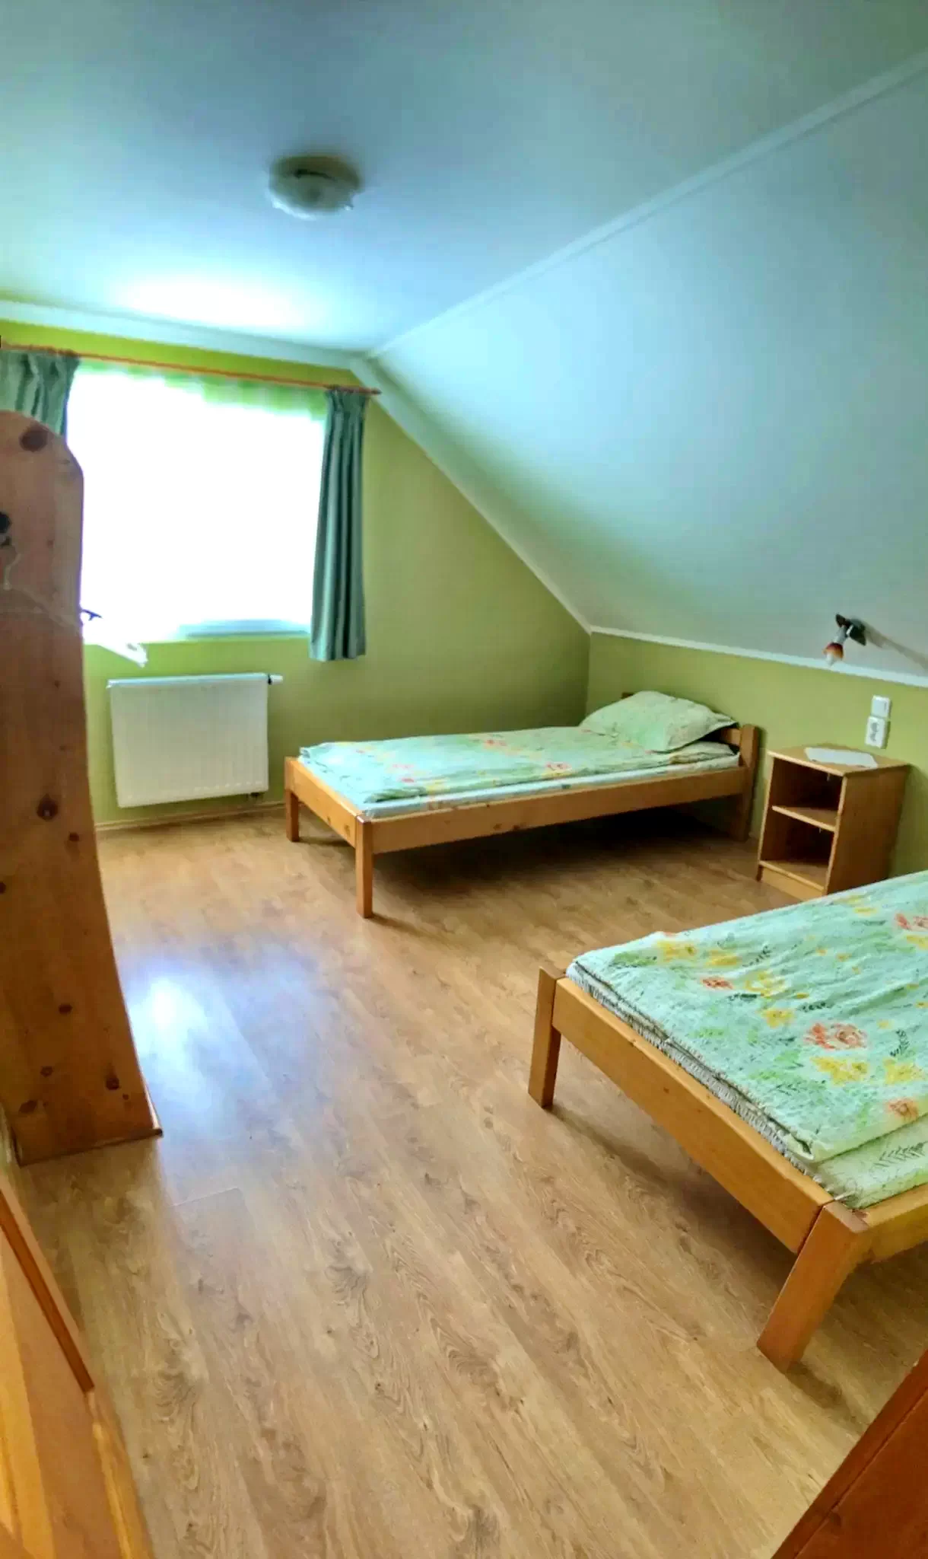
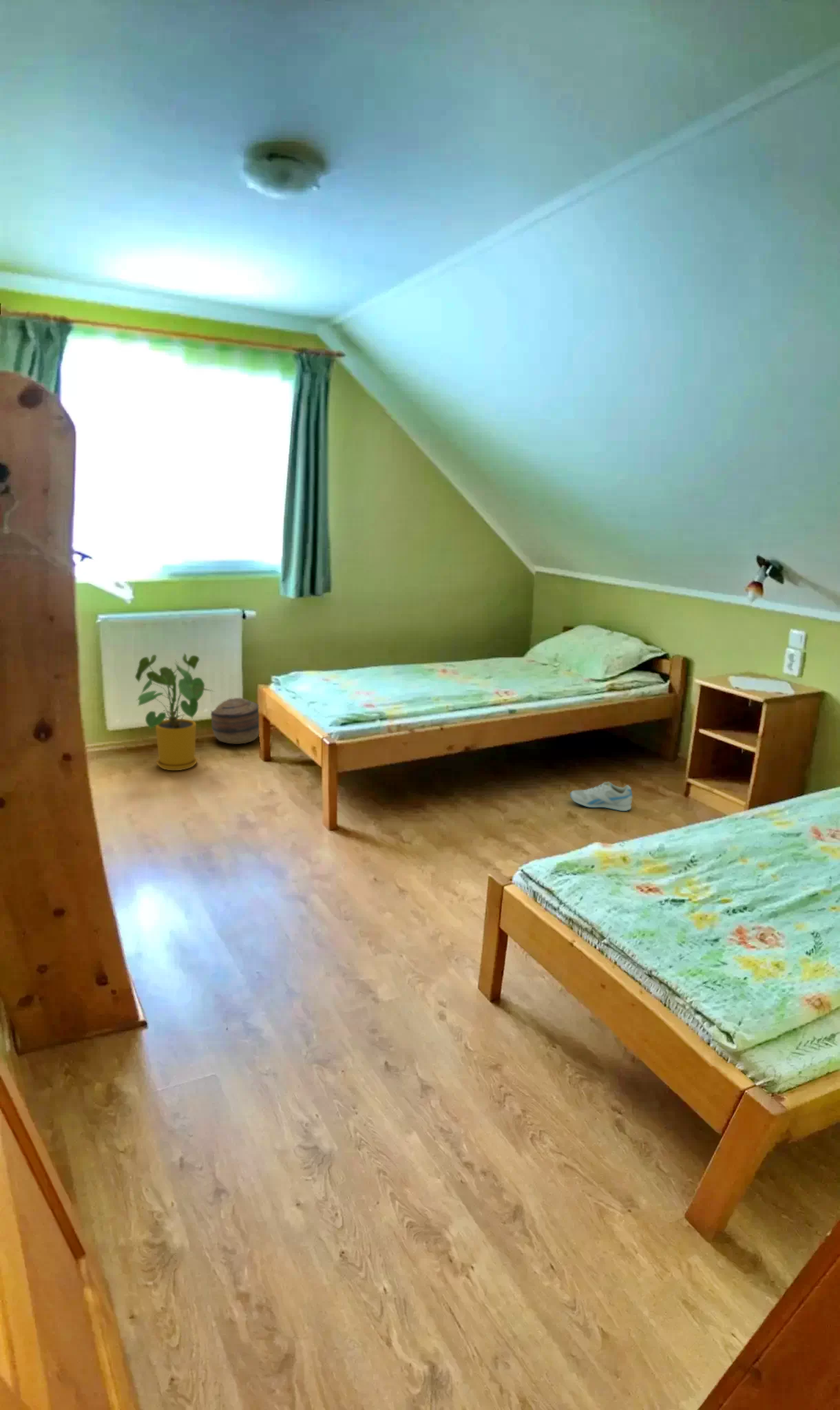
+ house plant (171, 713)
+ basket (235, 720)
+ sneaker (601, 795)
